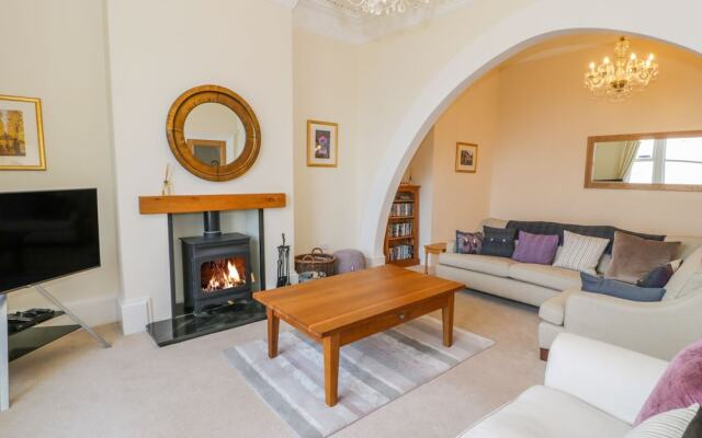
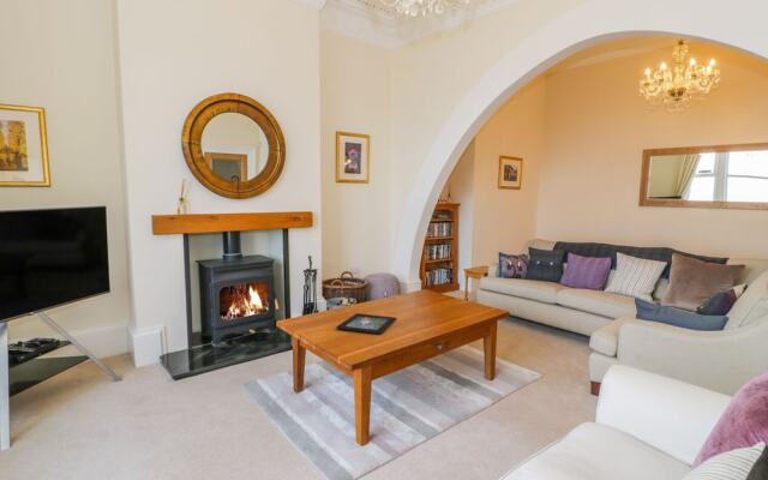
+ decorative tray (367, 323)
